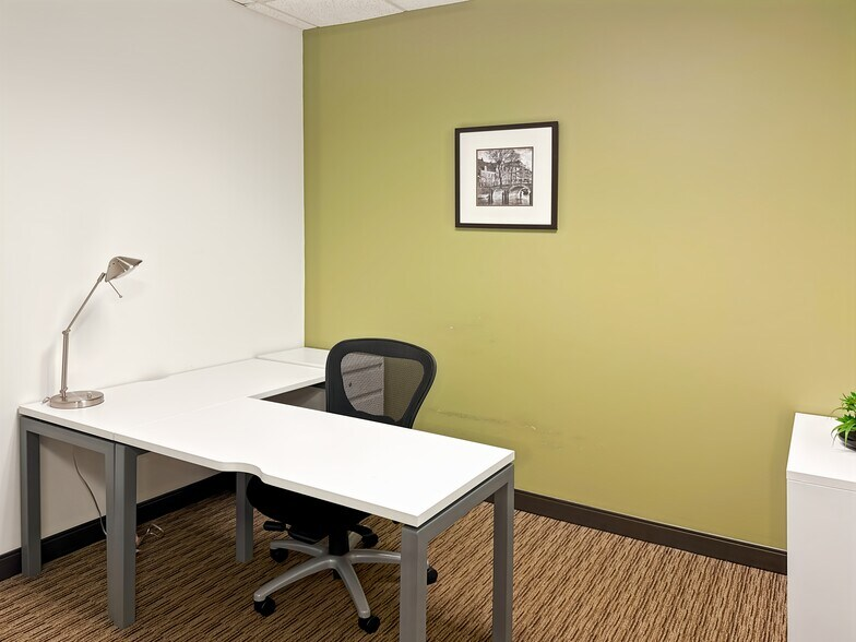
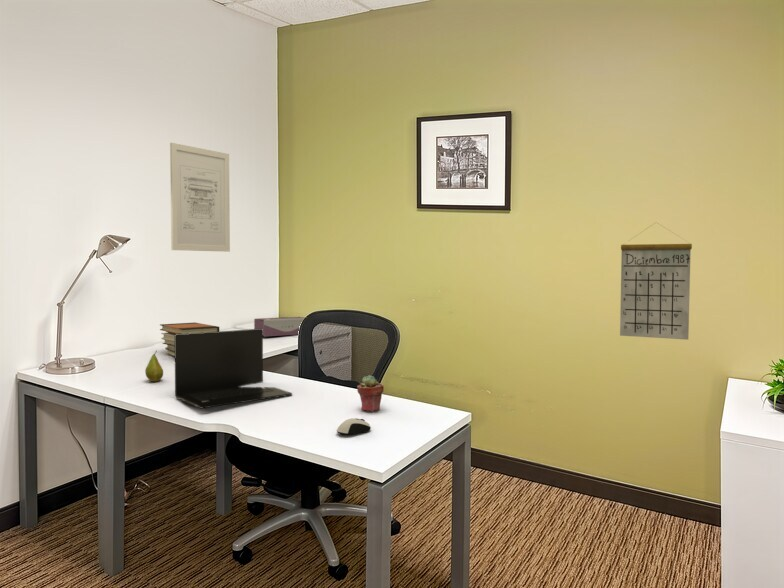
+ tissue box (282, 325)
+ computer mouse (353, 425)
+ book stack (188, 333)
+ calendar (654, 280)
+ potted succulent (370, 392)
+ laptop (234, 365)
+ fruit (154, 365)
+ wall art (201, 199)
